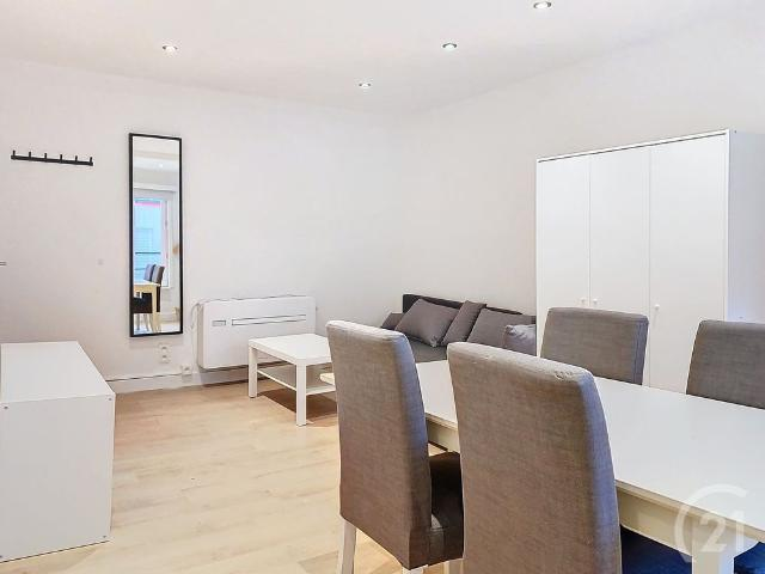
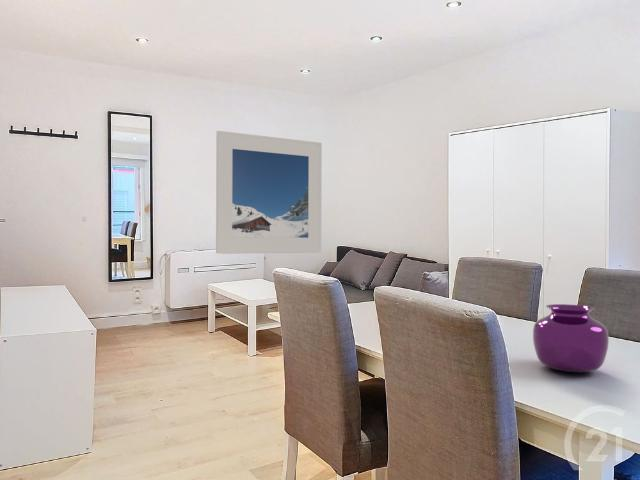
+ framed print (271, 195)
+ vase (569, 338)
